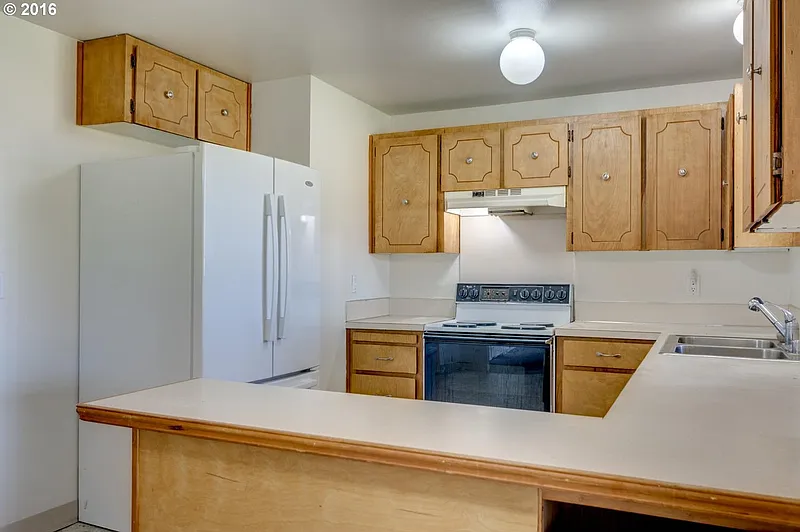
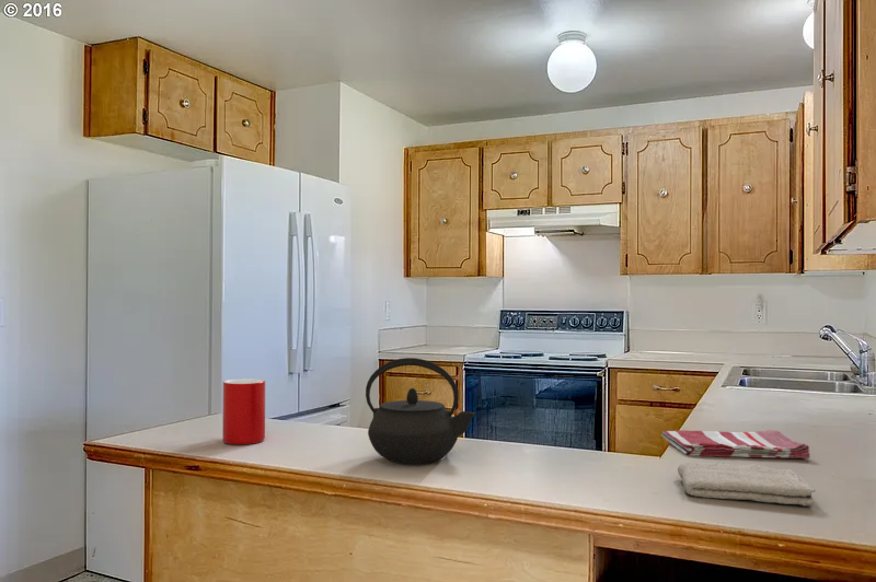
+ kettle (418, 408)
+ washcloth (742, 481)
+ dish towel (731, 441)
+ cup (246, 409)
